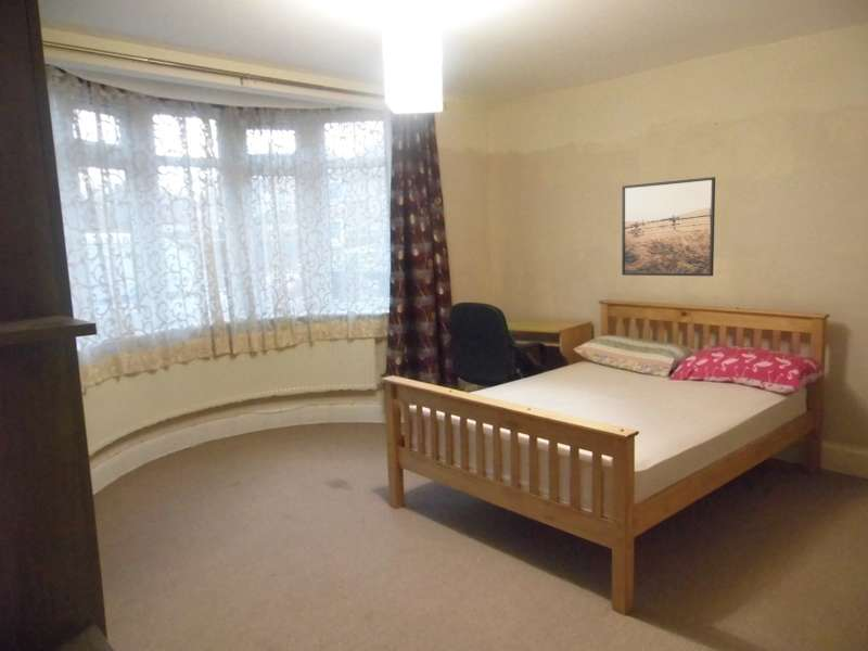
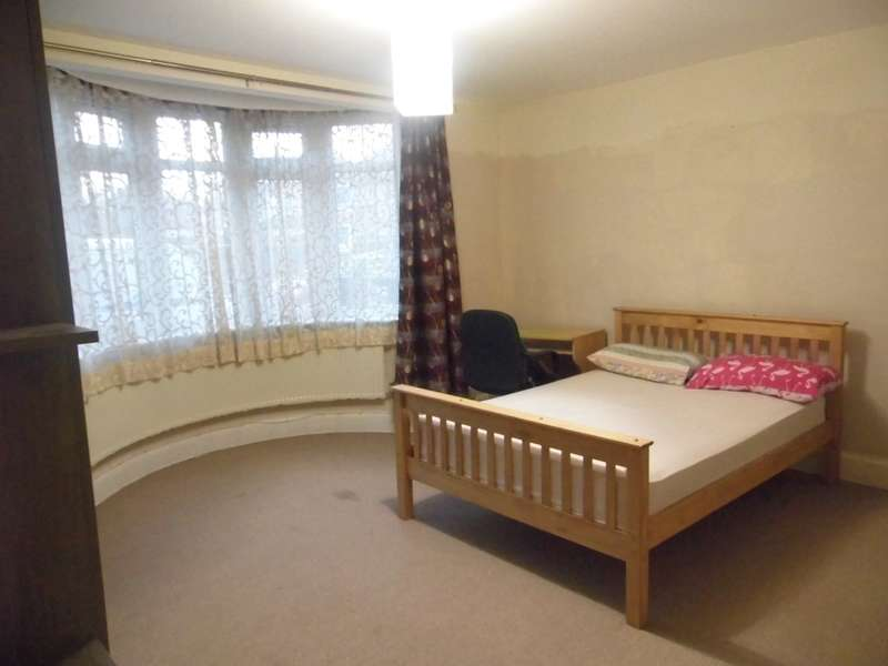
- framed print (665, 229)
